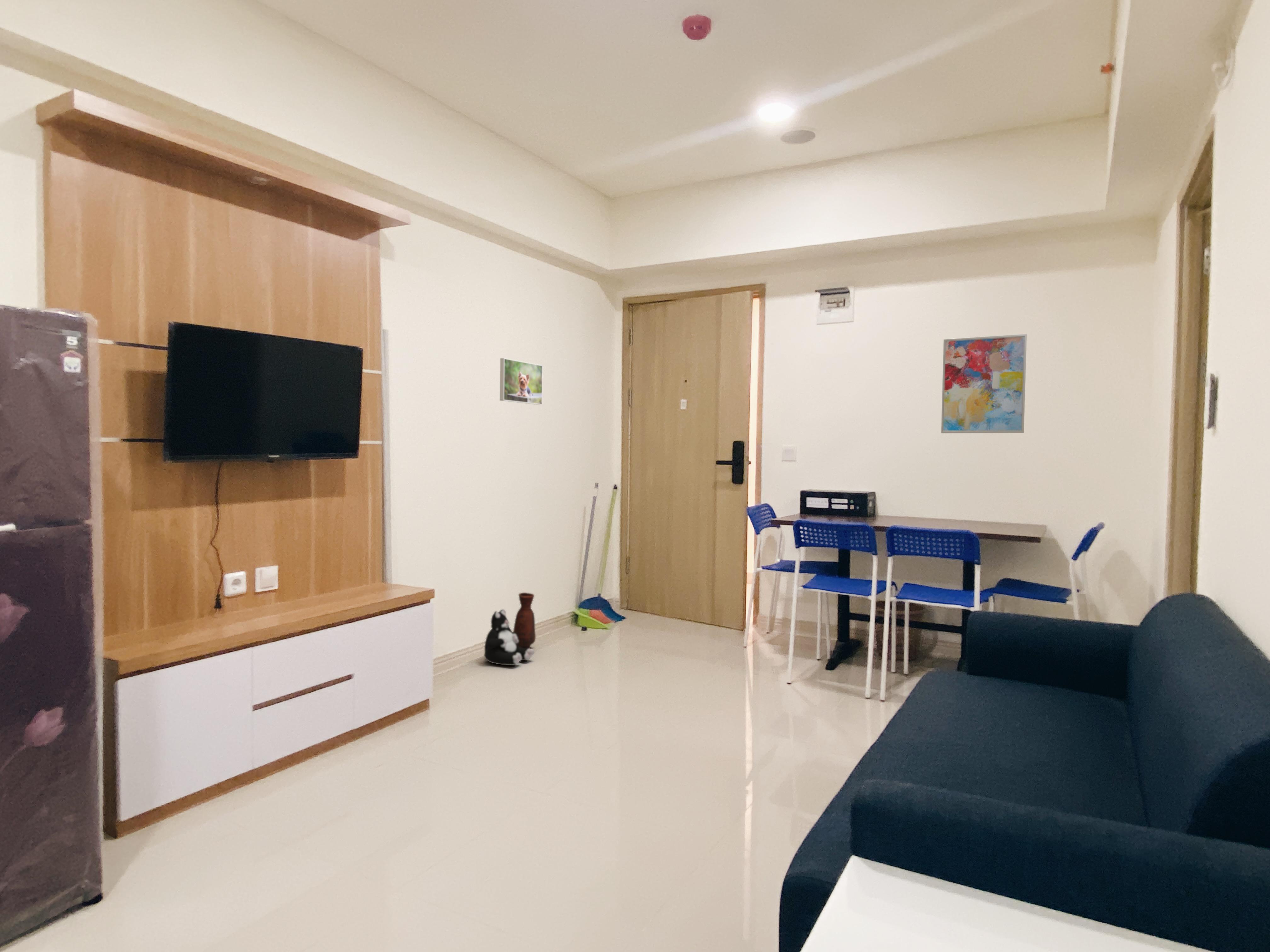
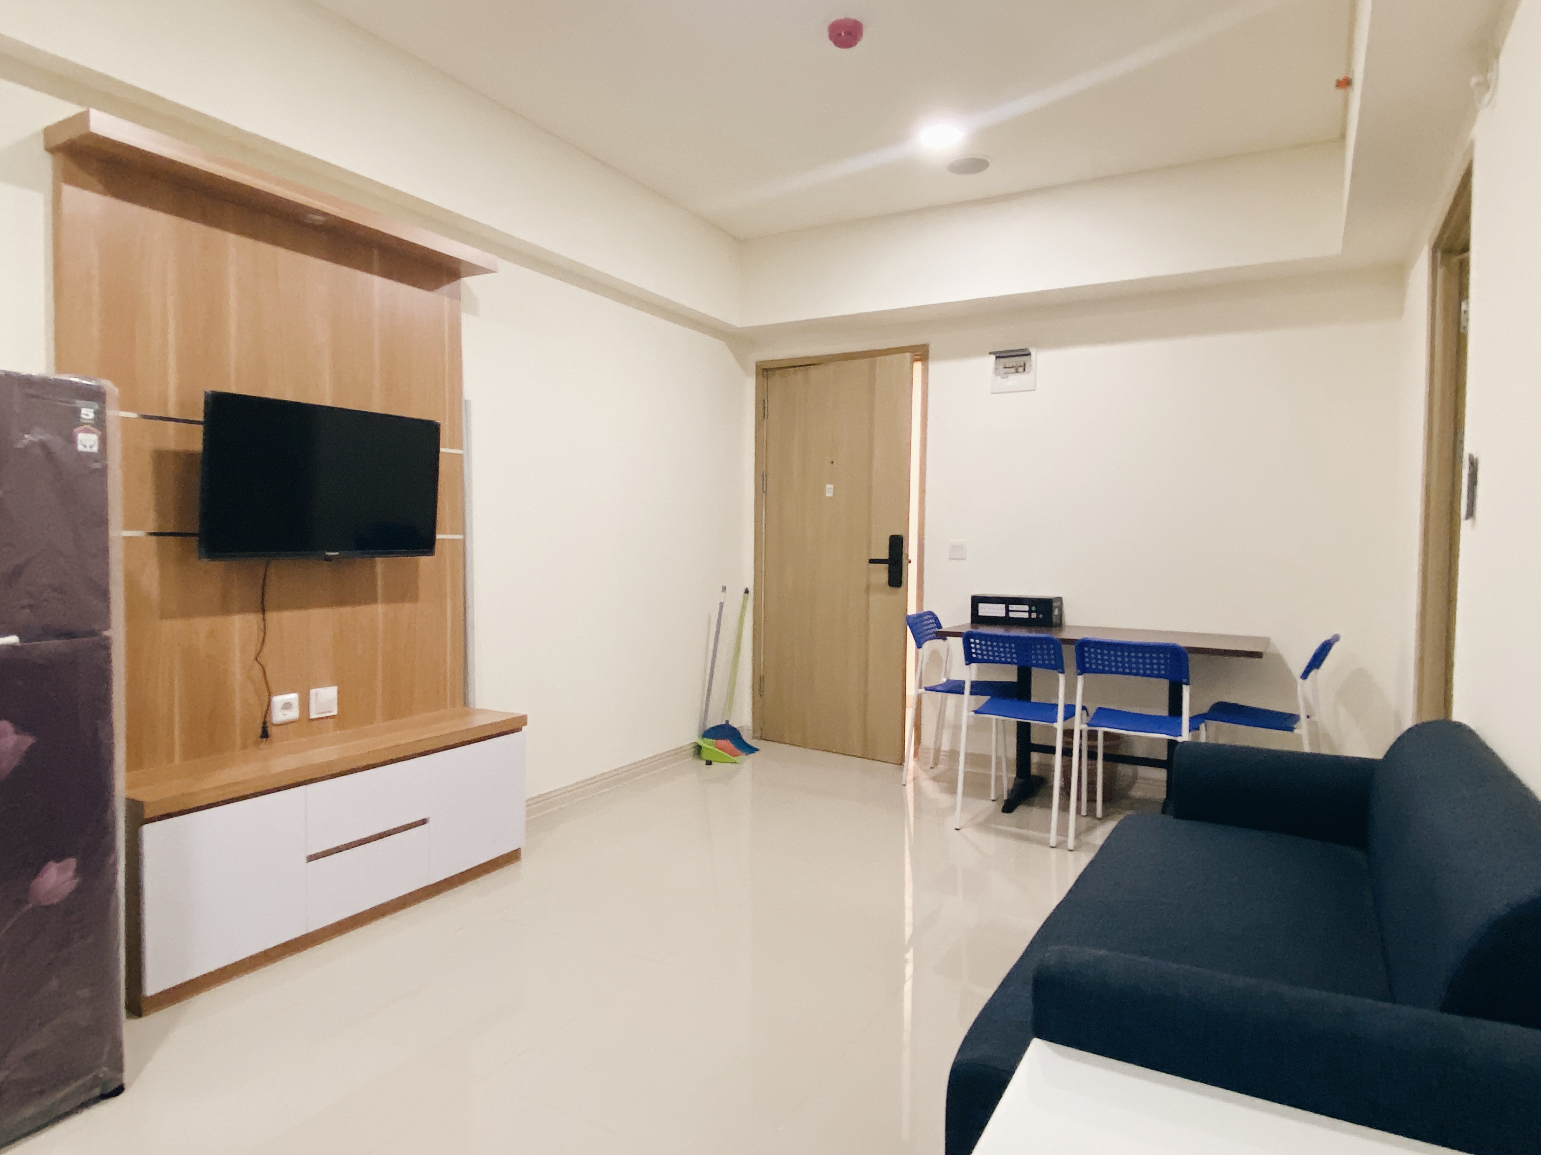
- wall art (983, 385)
- plush toy (506, 637)
- vase (524, 621)
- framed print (522, 382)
